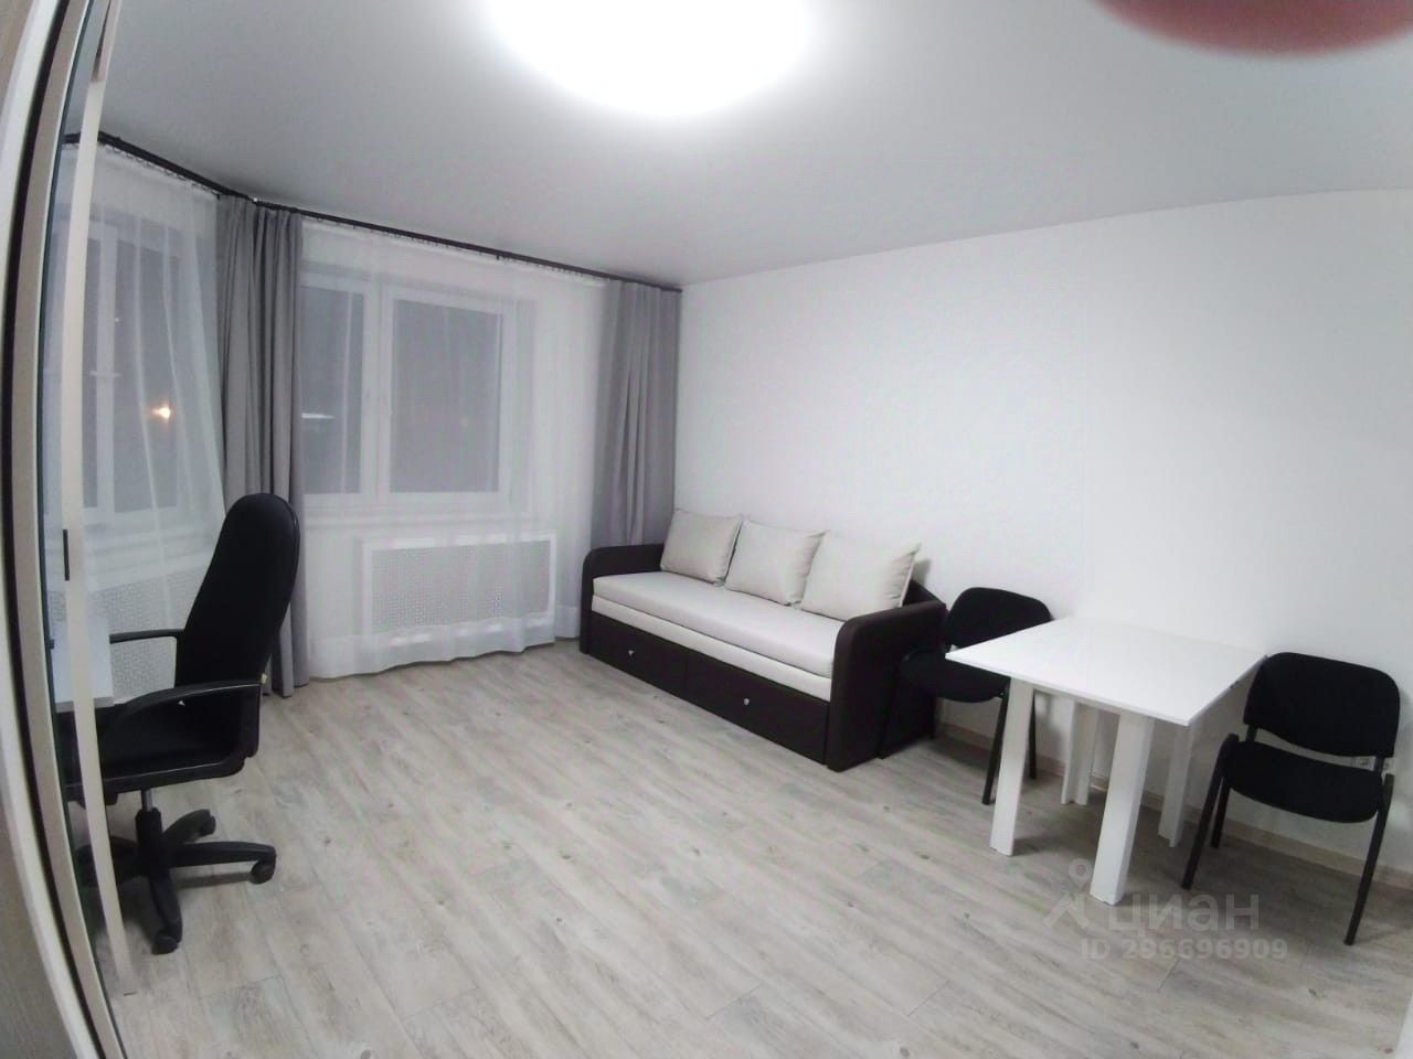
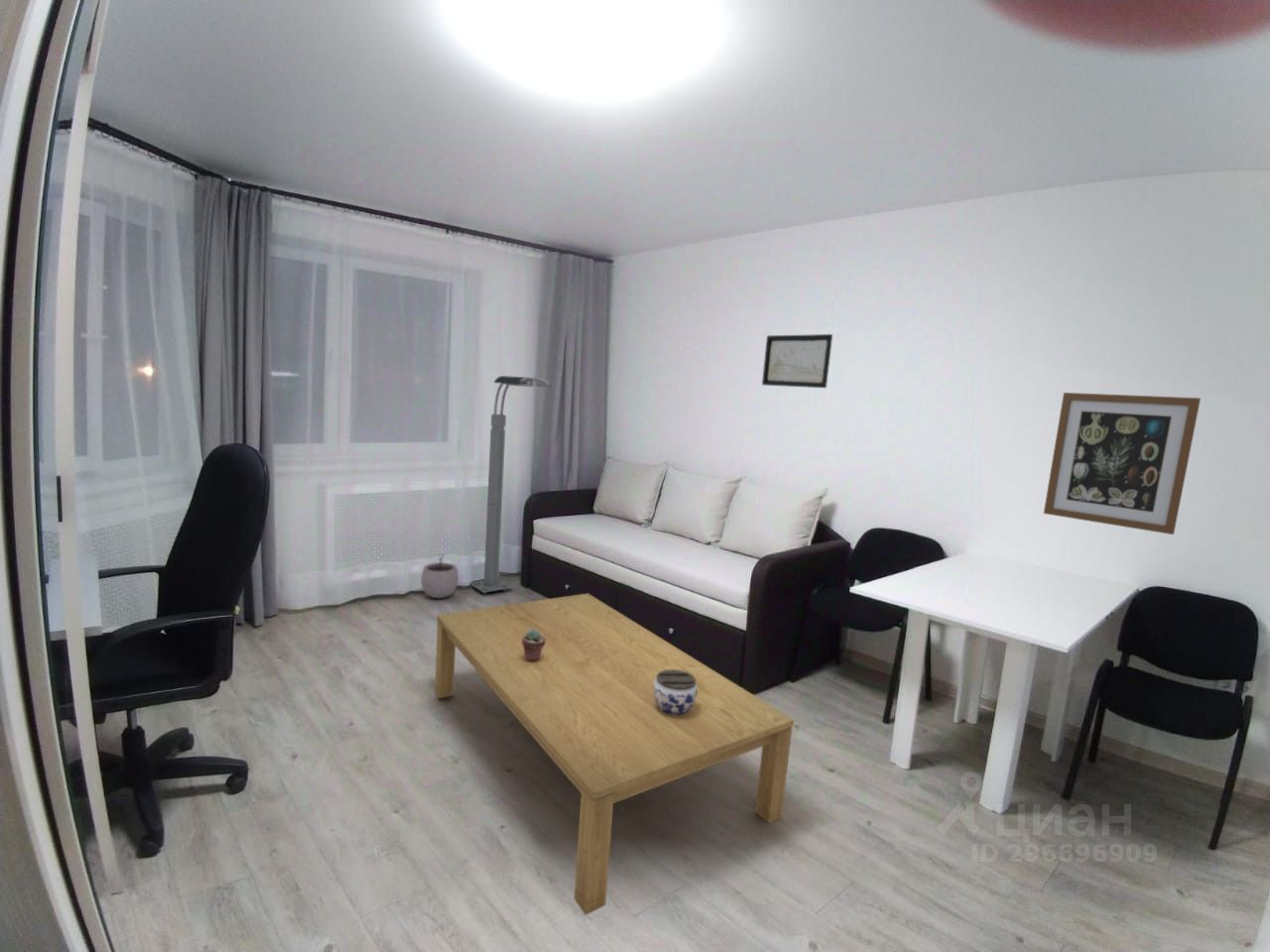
+ wall art (1116, 460)
+ potted succulent (533, 644)
+ floor lamp (502, 489)
+ jar (675, 691)
+ coffee table (586, 703)
+ wall art (795, 361)
+ plant pot (440, 575)
